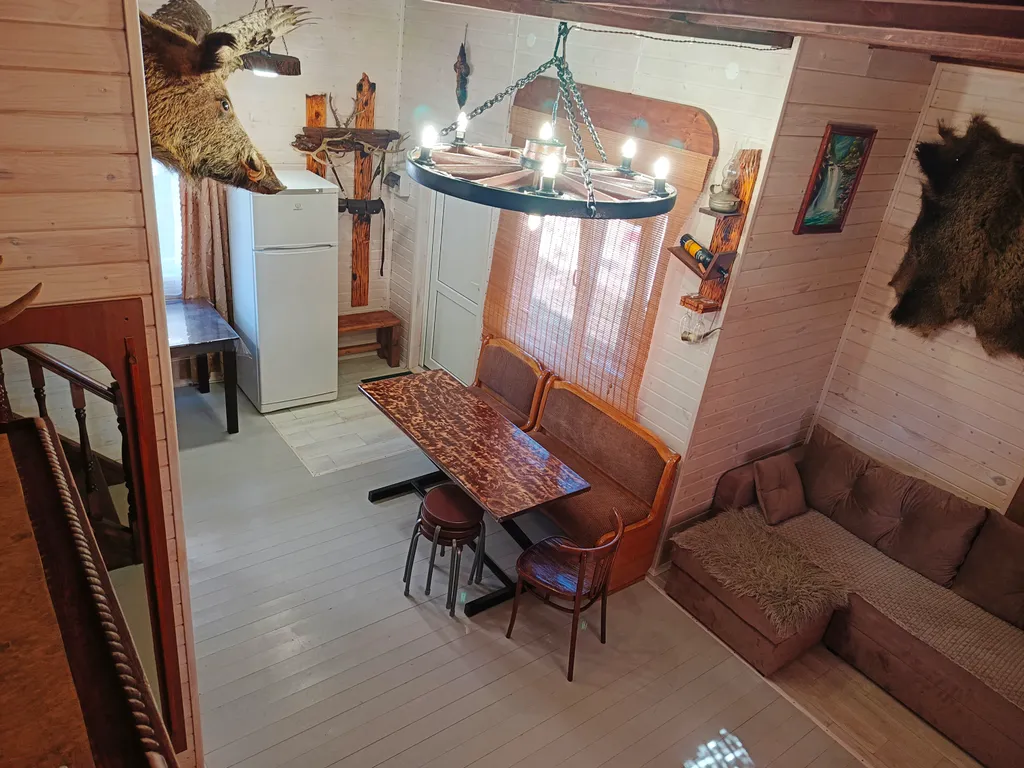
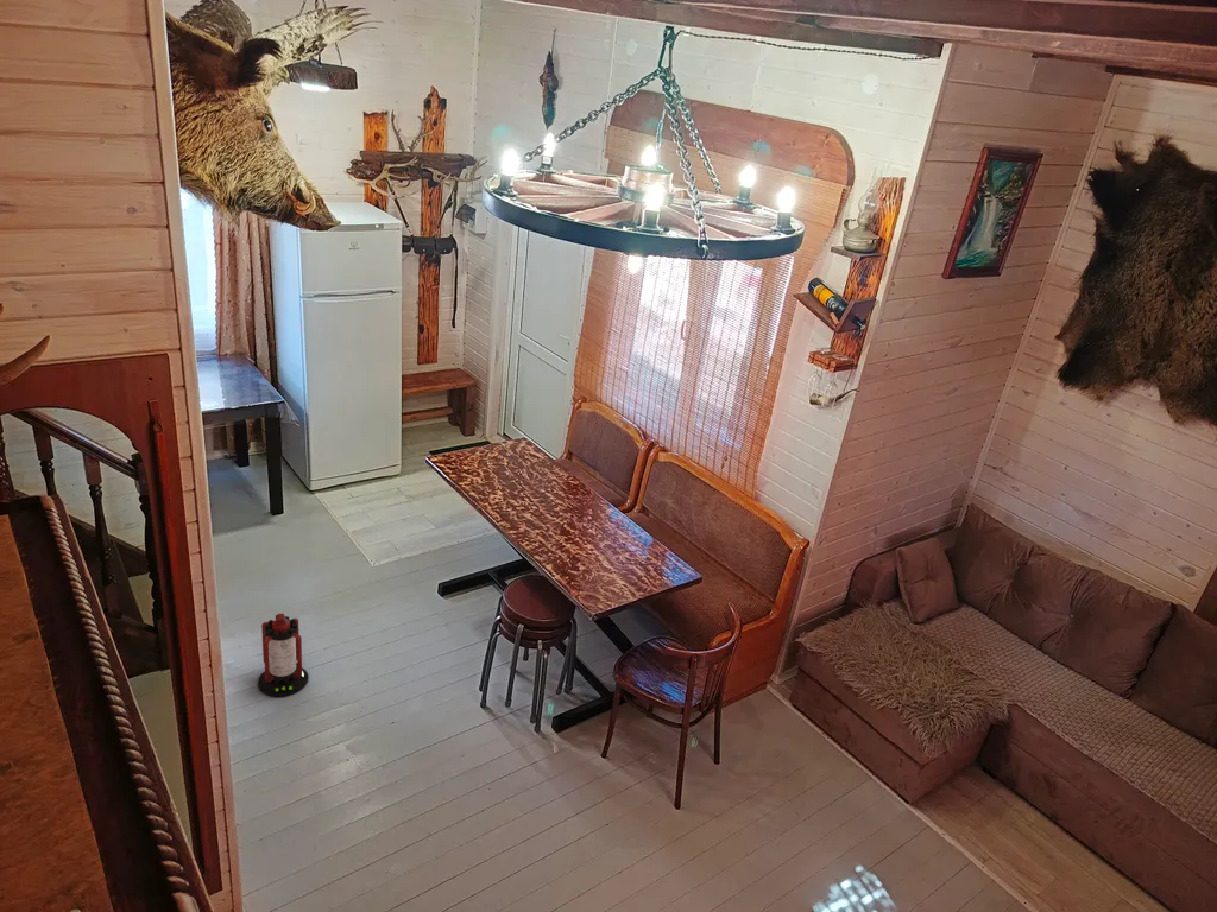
+ lantern (282, 648)
